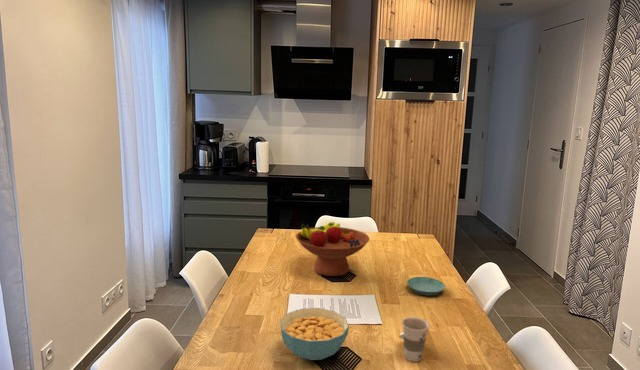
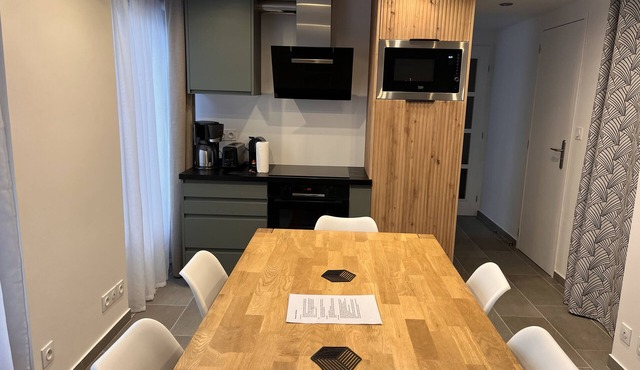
- saucer (425, 286)
- cup (413, 335)
- fruit bowl (332, 247)
- cereal bowl (313, 338)
